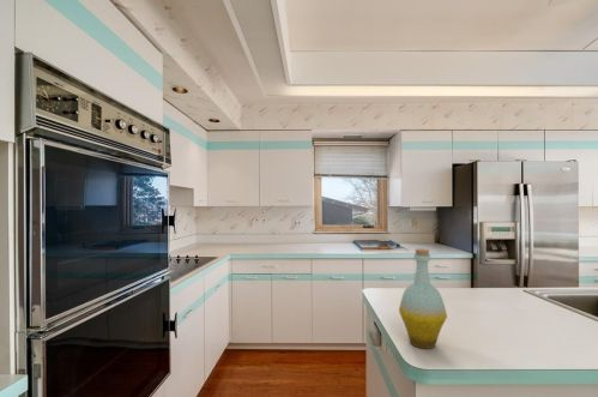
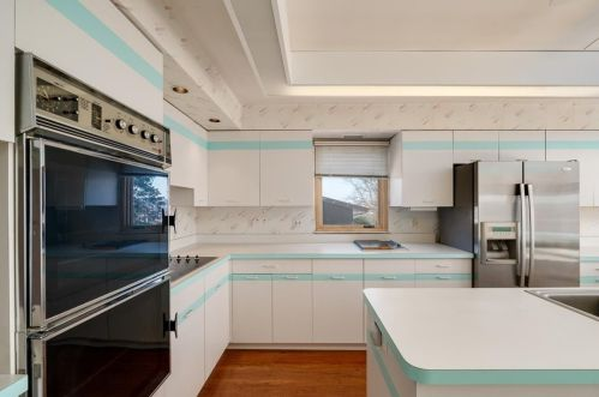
- bottle (422, 296)
